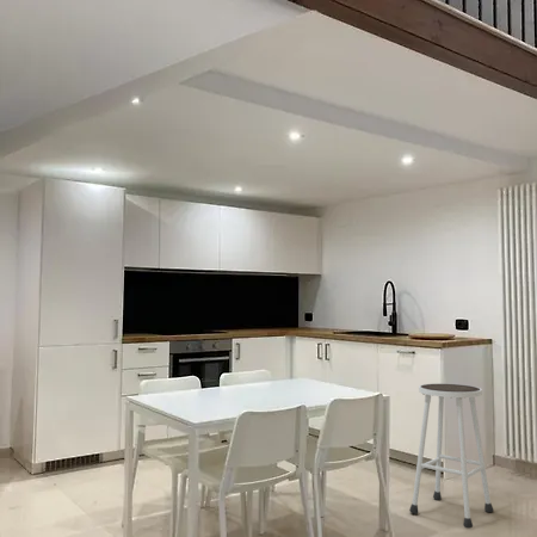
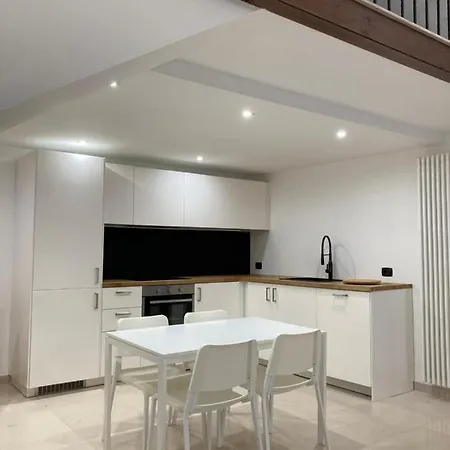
- stool (450, 456)
